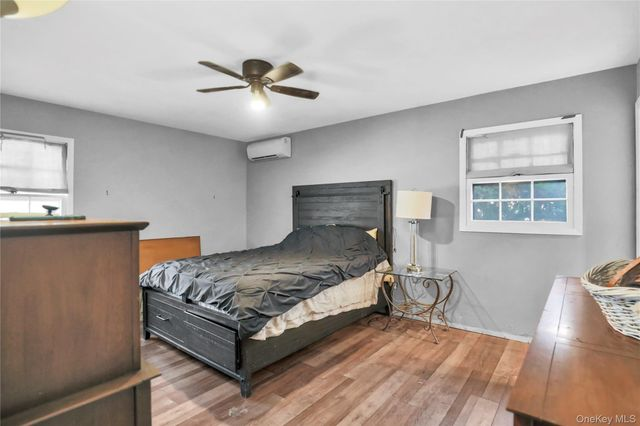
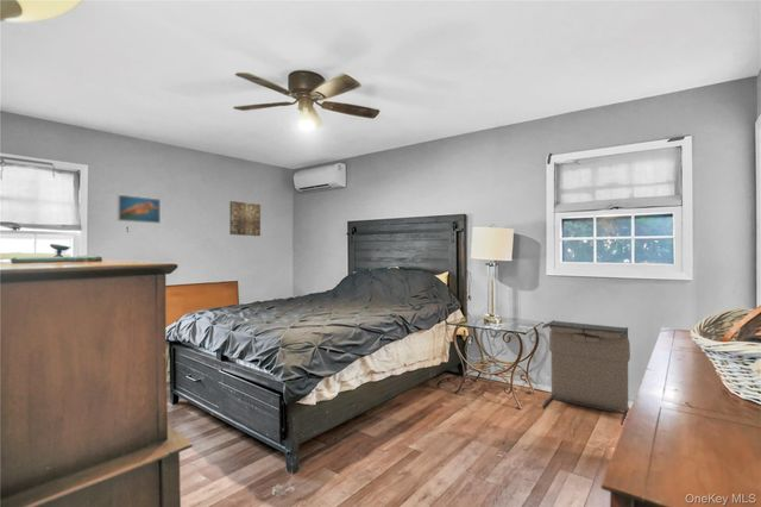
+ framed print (139, 209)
+ wall art (245, 219)
+ laundry hamper (584, 368)
